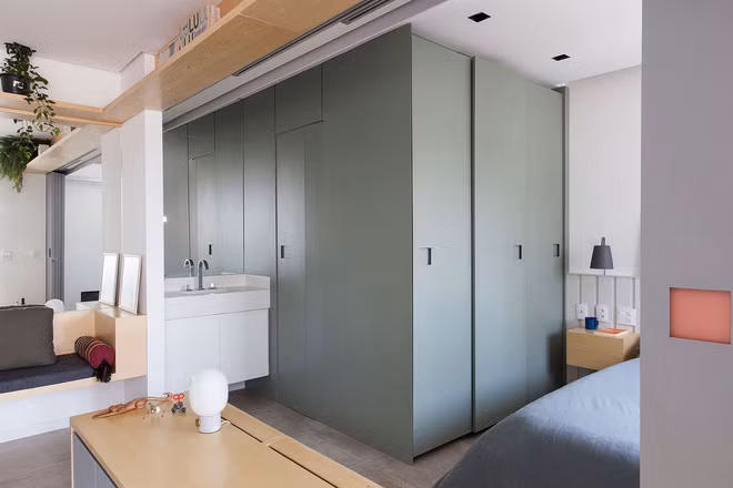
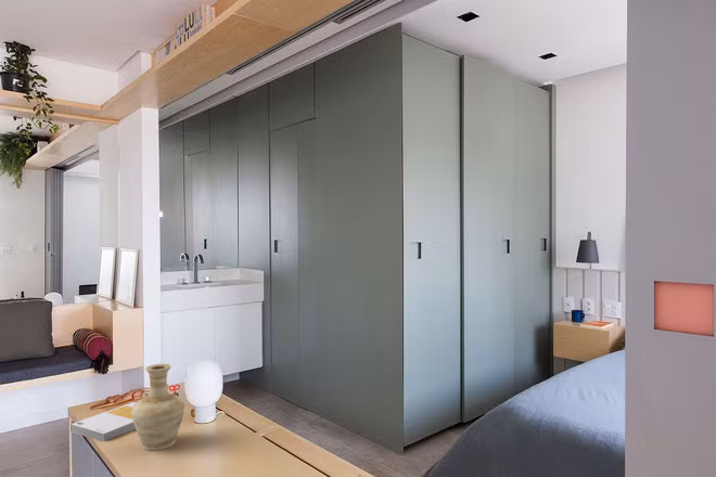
+ vase (158, 404)
+ book (119, 420)
